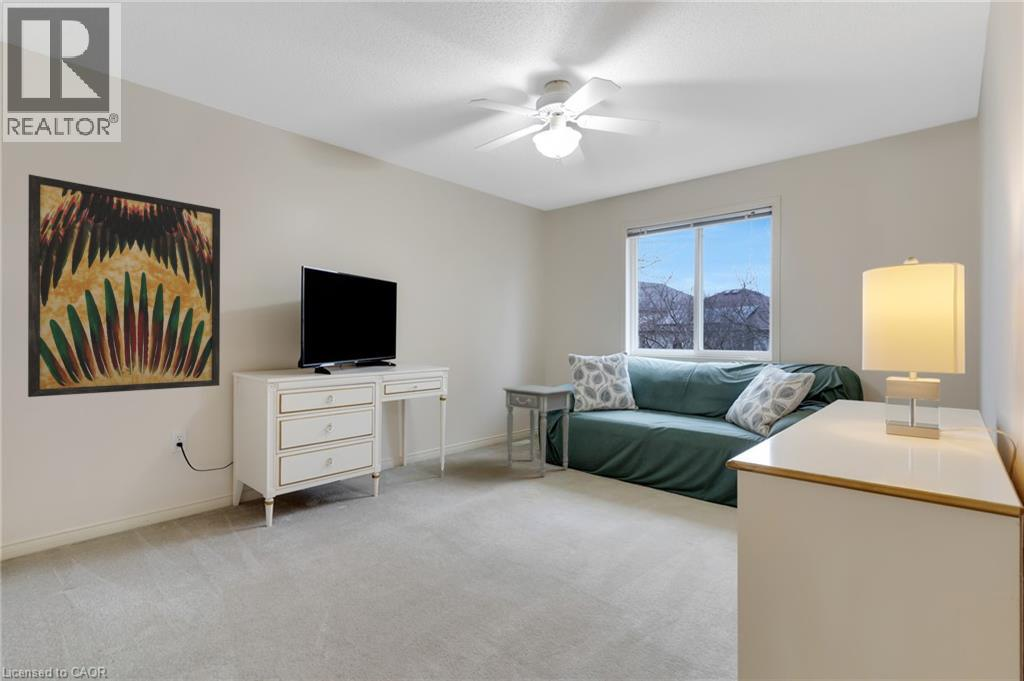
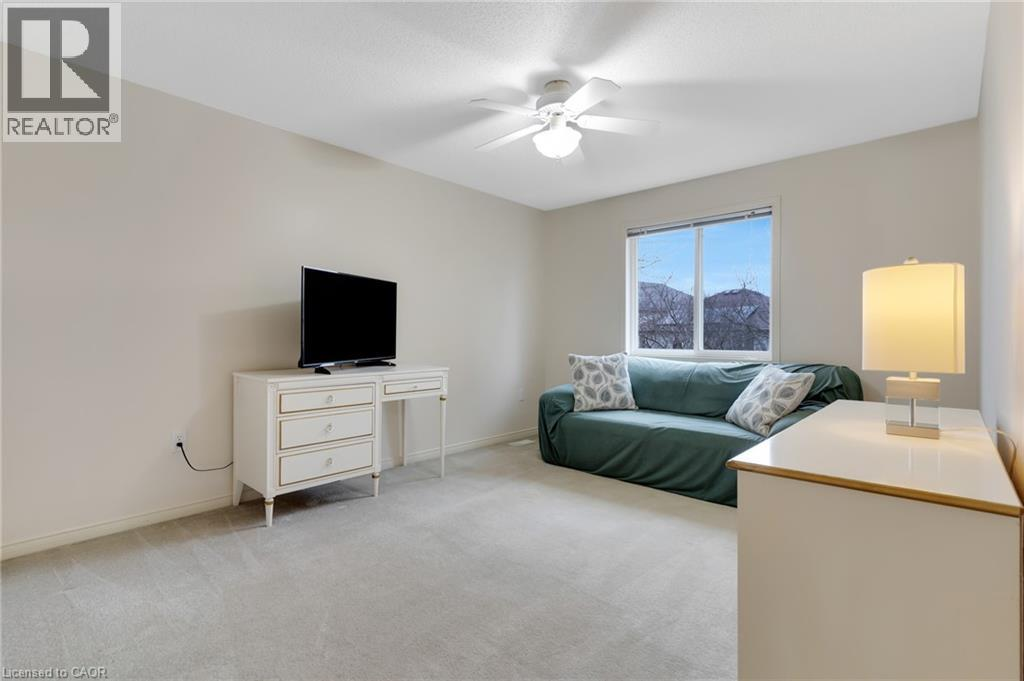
- side table (534, 428)
- wall art (134, 292)
